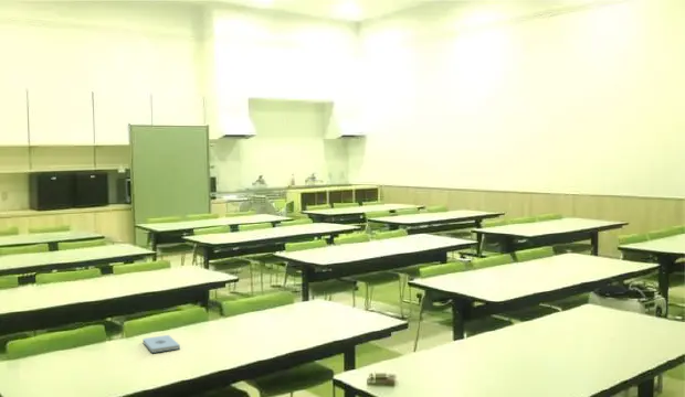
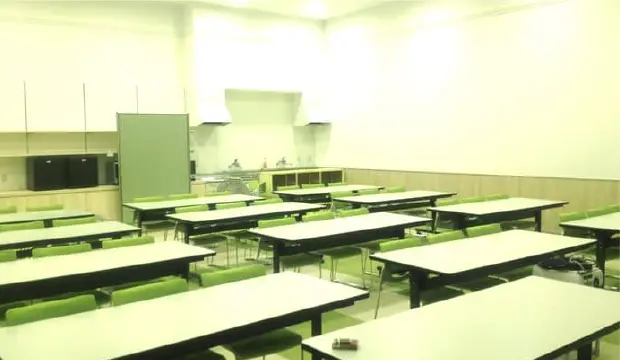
- notepad (160, 343)
